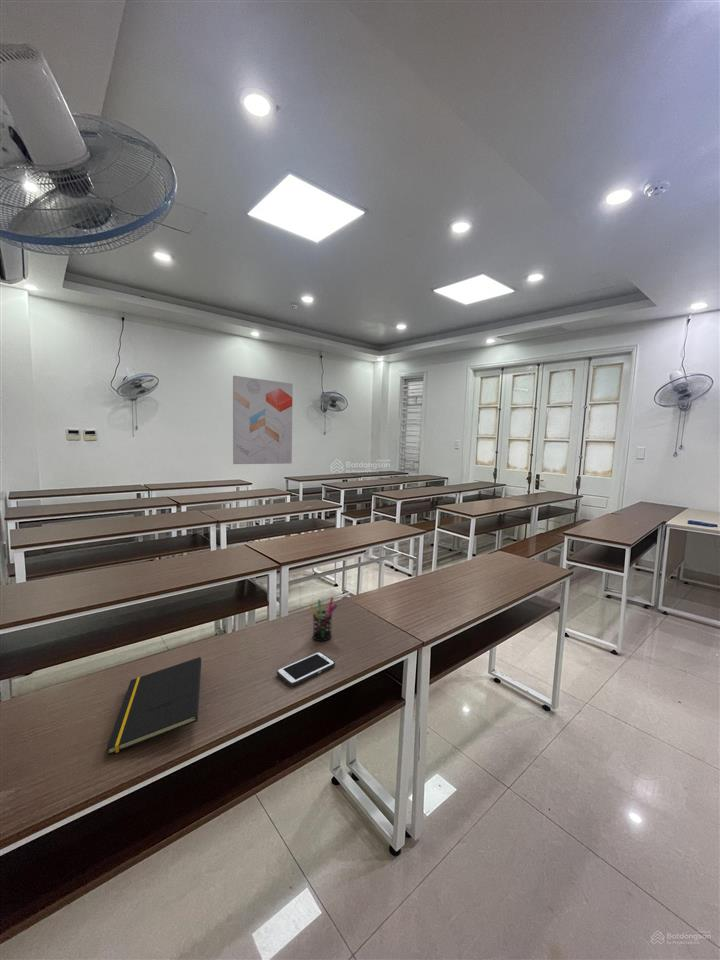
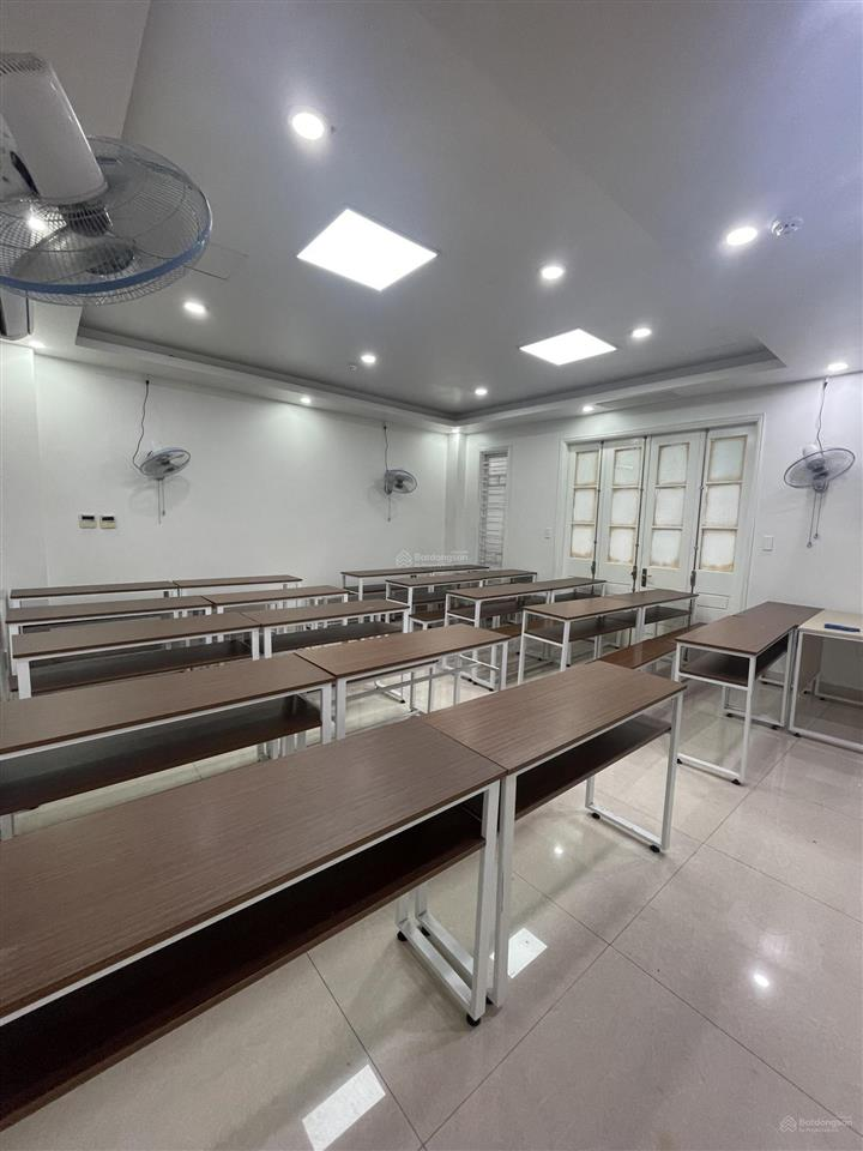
- wall art (264, 422)
- cell phone (306, 667)
- notepad (161, 698)
- pen holder (322, 616)
